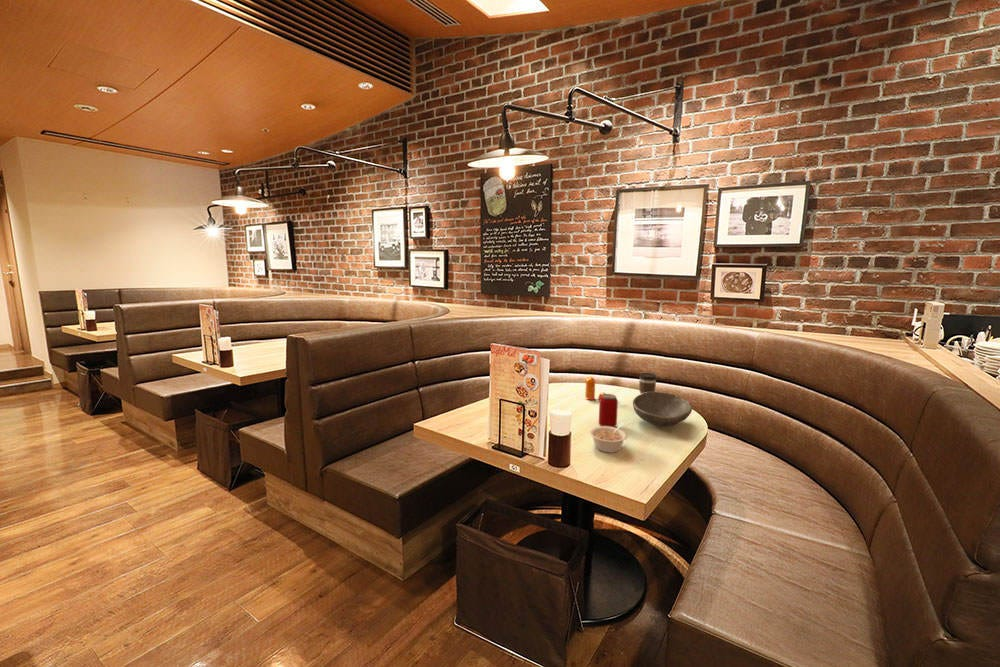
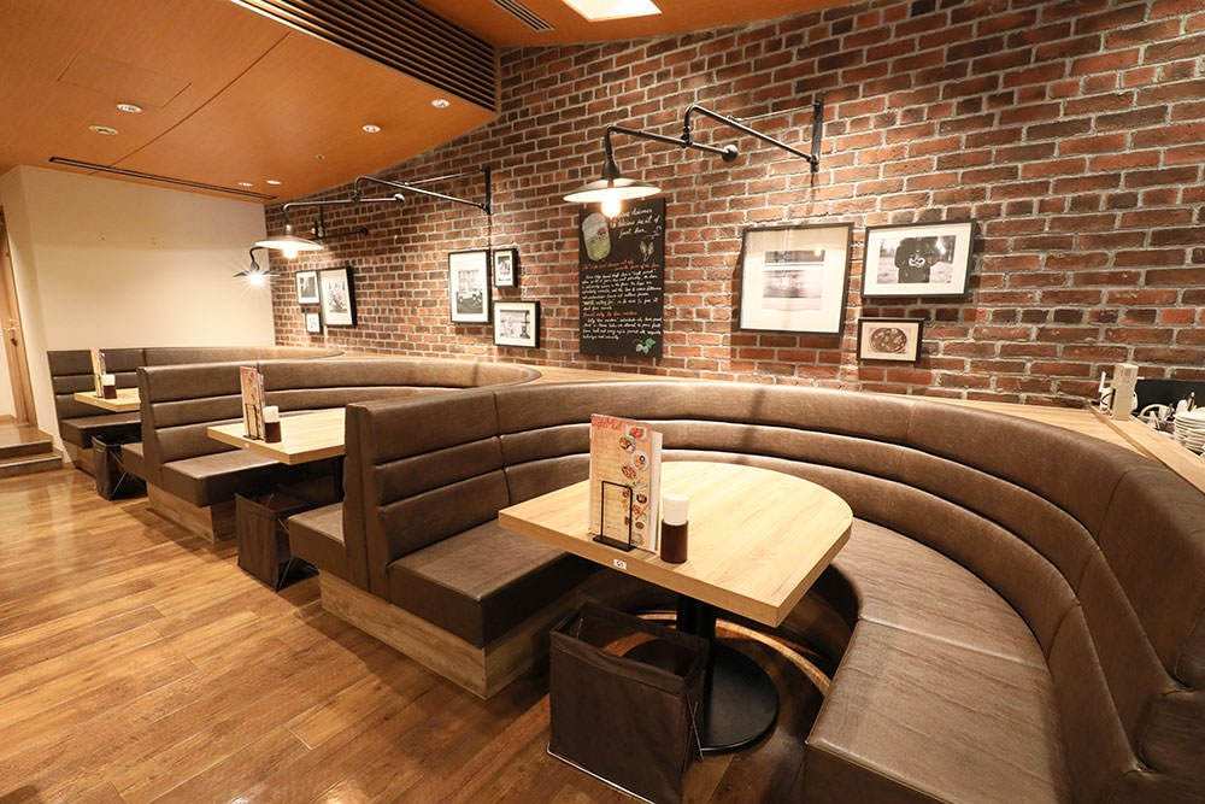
- bowl (661, 411)
- legume (607, 438)
- beverage can (608, 411)
- pepper shaker (594, 388)
- coffee cup (647, 387)
